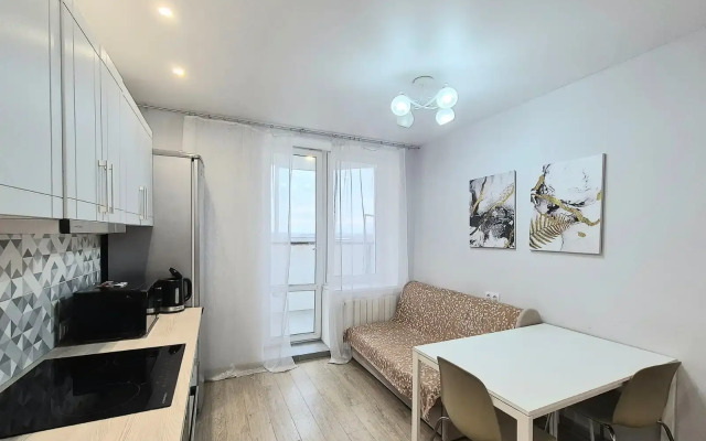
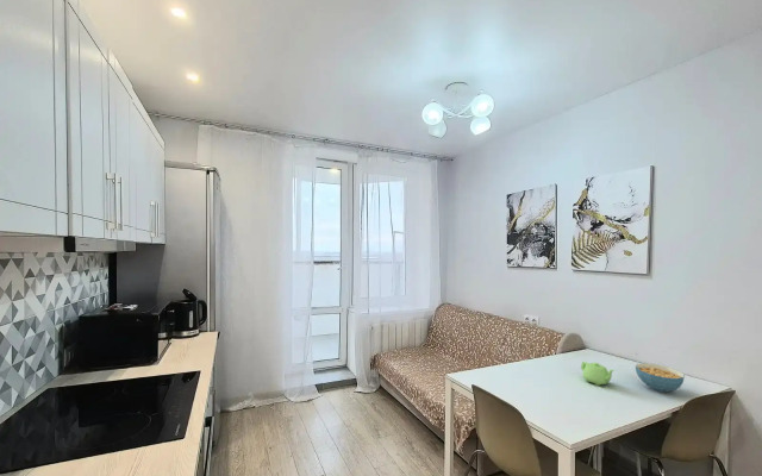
+ teapot (597, 372)
+ cereal bowl (658, 380)
